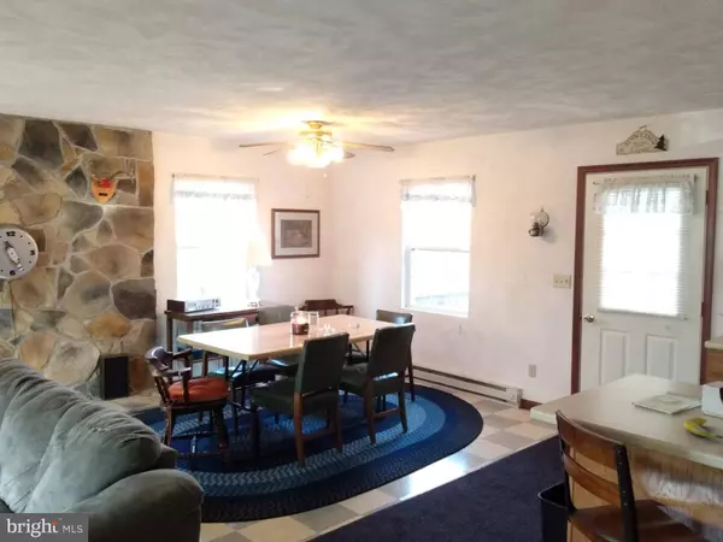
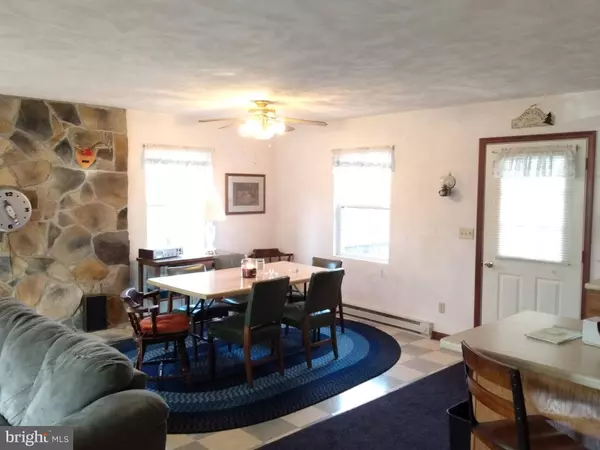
- banana (699, 425)
